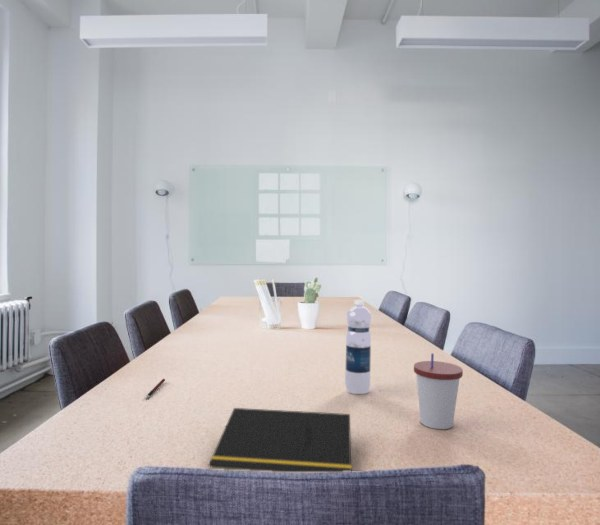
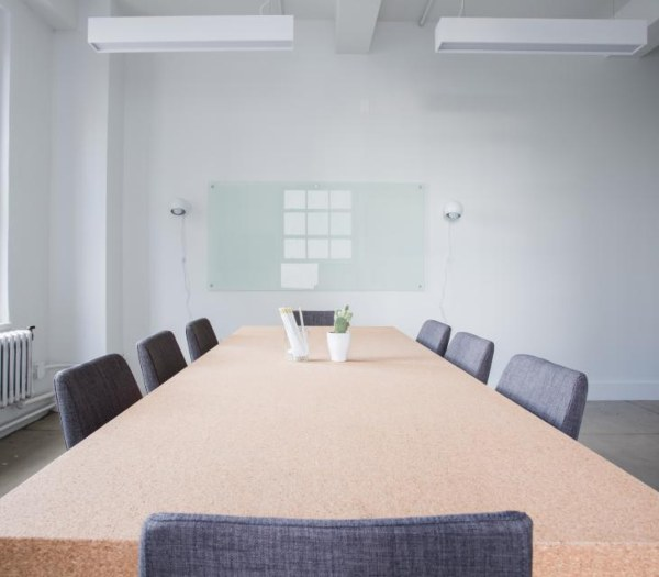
- water bottle (358, 345)
- pen (155, 388)
- cup (437, 388)
- notepad (285, 440)
